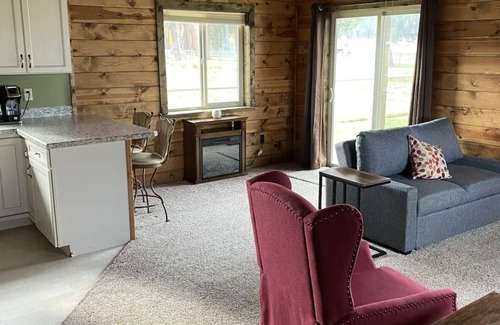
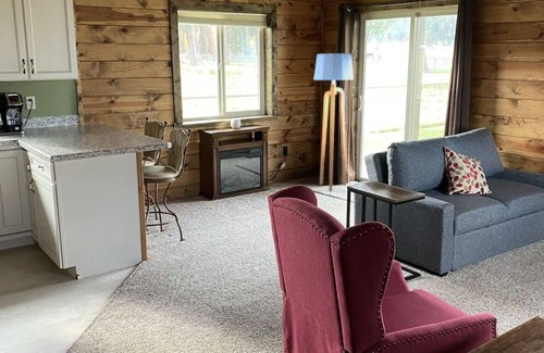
+ floor lamp (333, 122)
